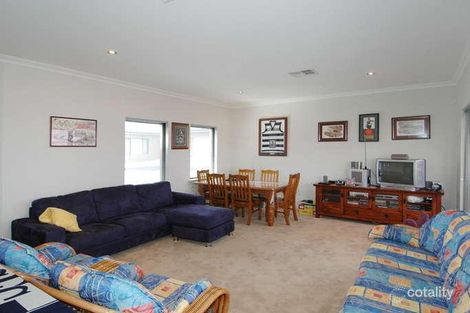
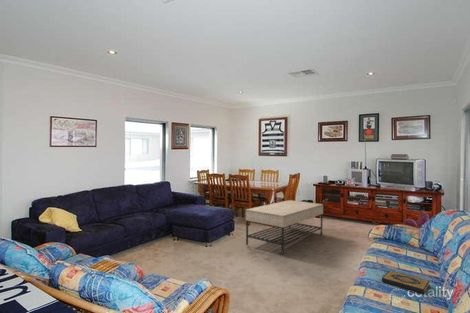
+ coffee table (286, 223)
+ hardback book (405, 281)
